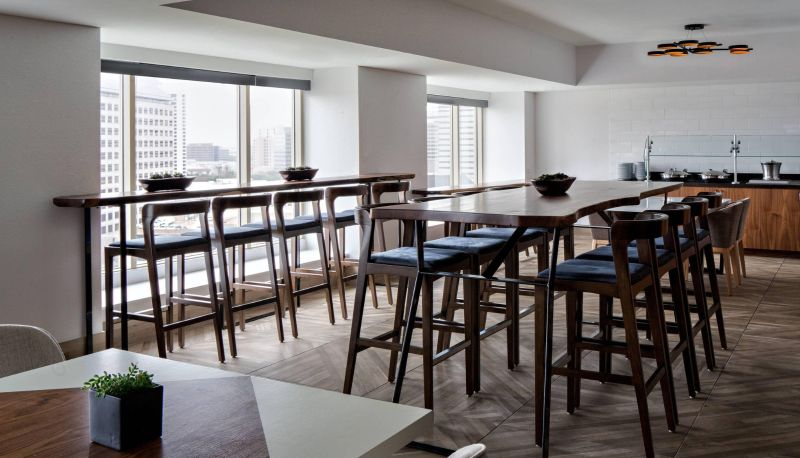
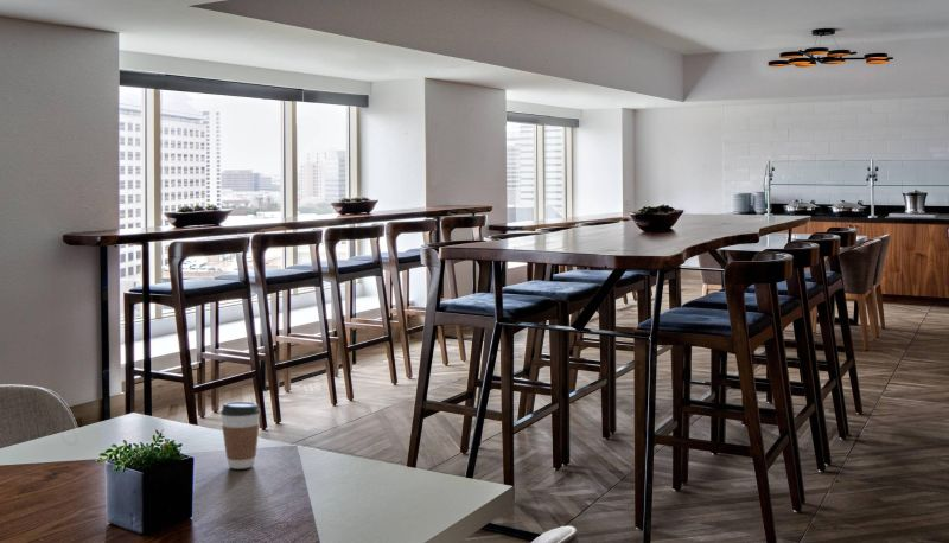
+ coffee cup (241, 434)
